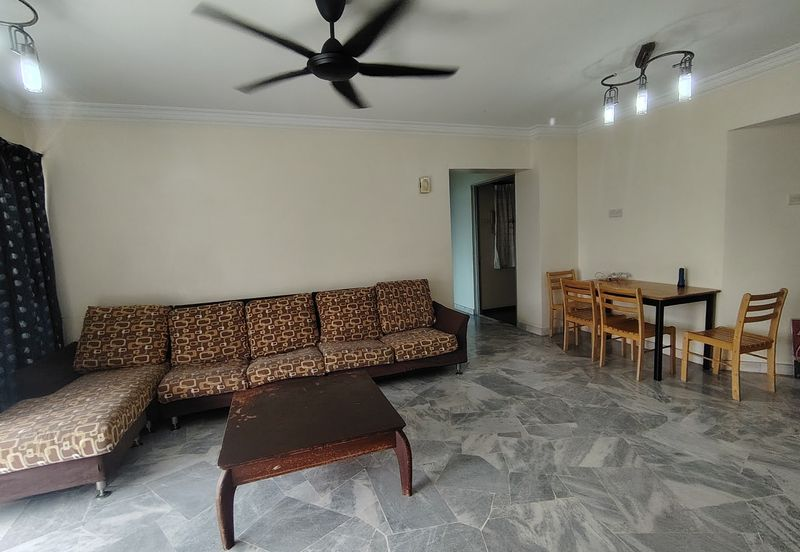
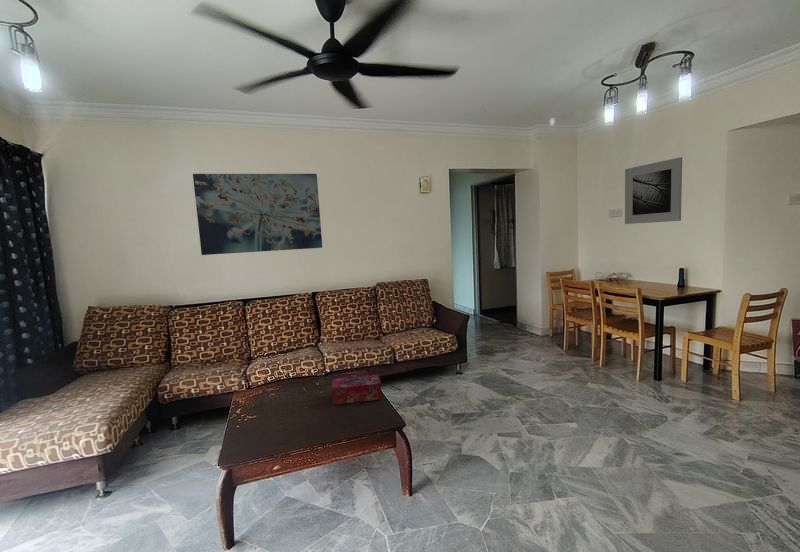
+ tissue box (356, 388)
+ wall art (261, 213)
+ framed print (651, 193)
